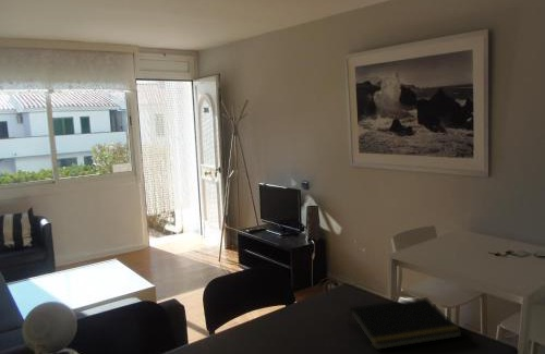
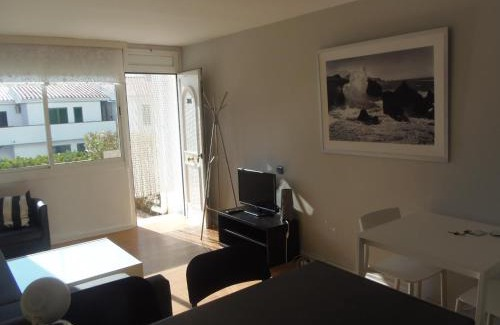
- notepad (403, 320)
